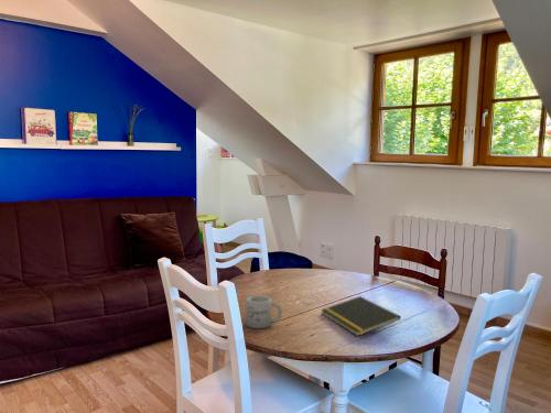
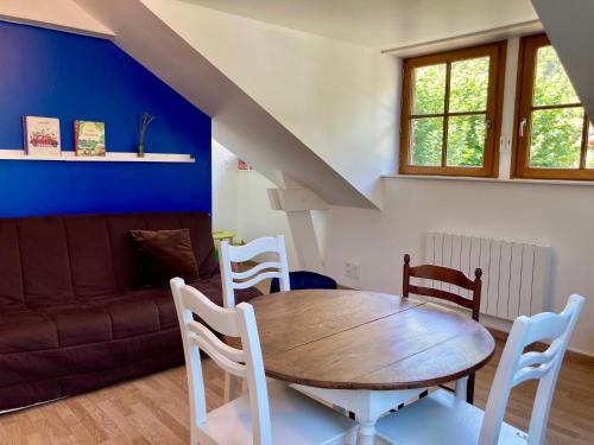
- notepad (358, 314)
- mug (263, 311)
